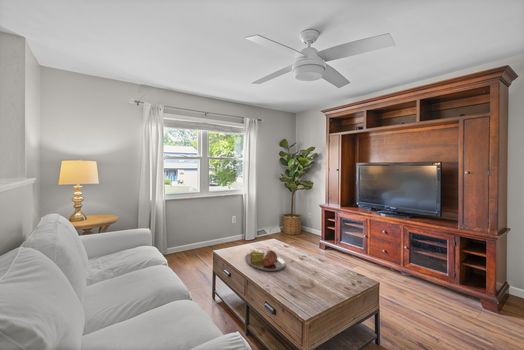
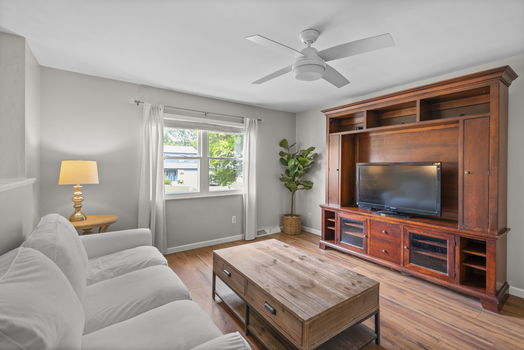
- serving tray (264, 255)
